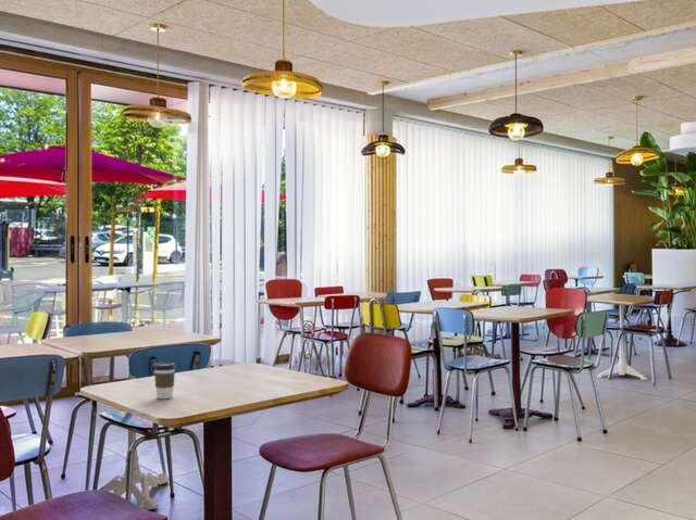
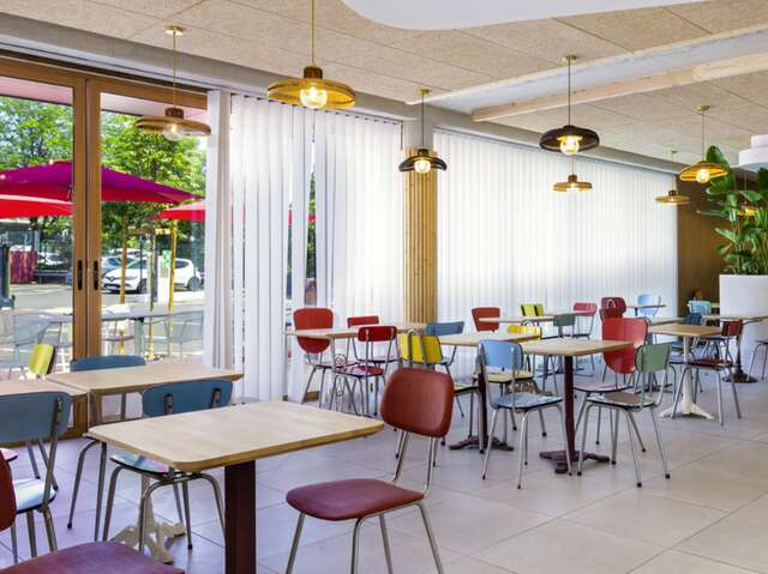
- coffee cup (164, 380)
